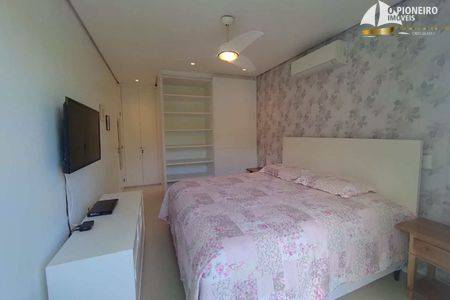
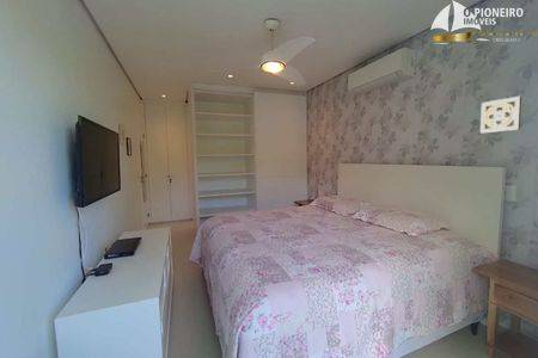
+ wall ornament (500, 116)
